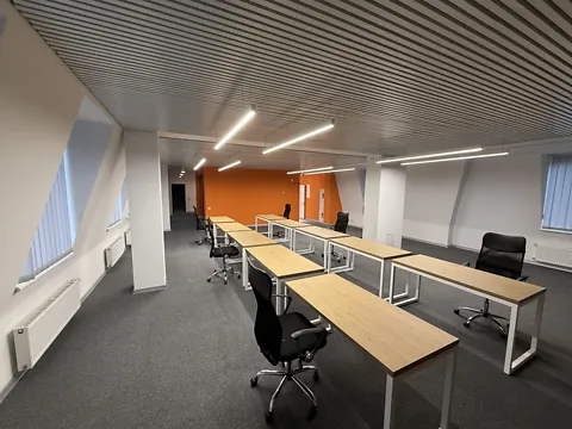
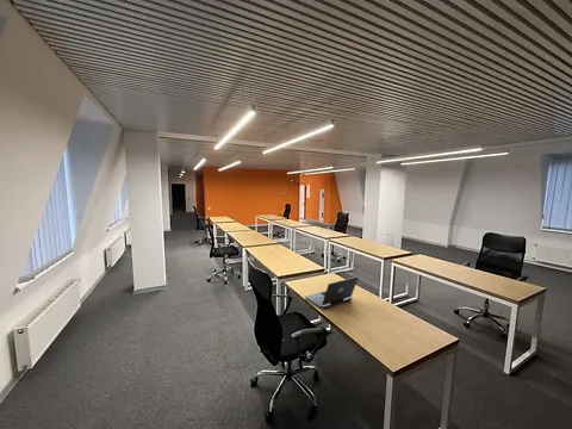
+ laptop (330, 287)
